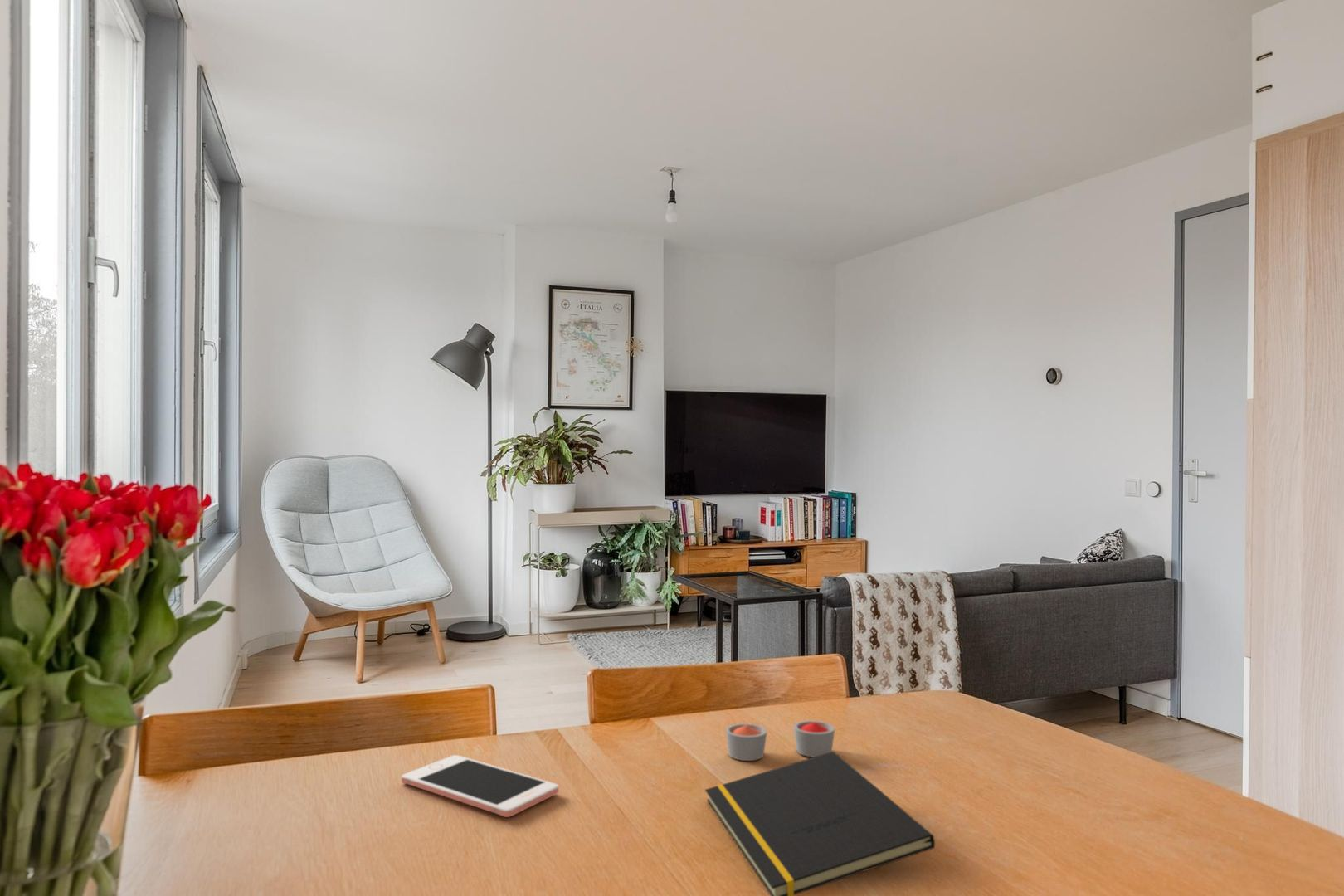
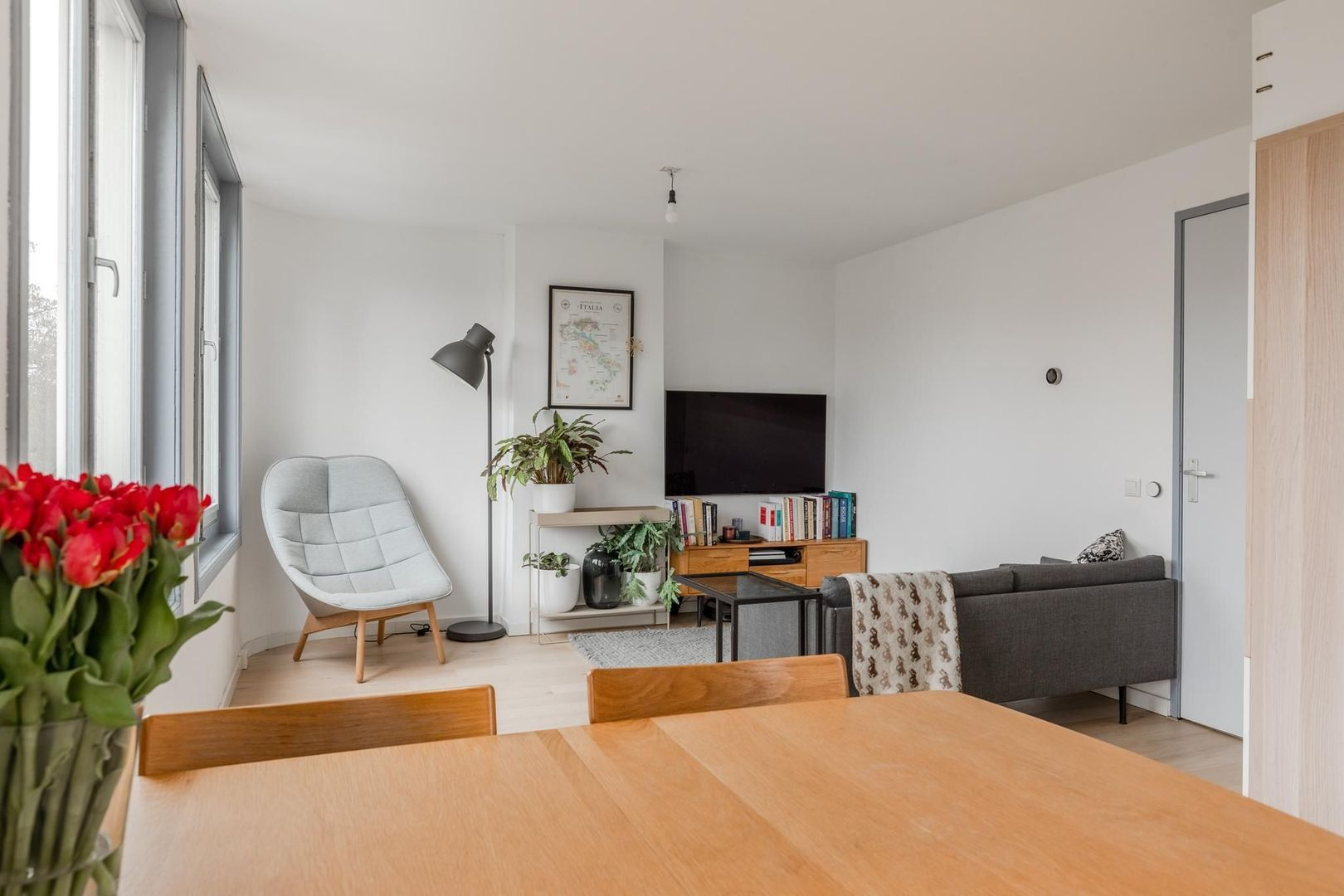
- notepad (808, 816)
- candle (766, 737)
- cell phone (479, 783)
